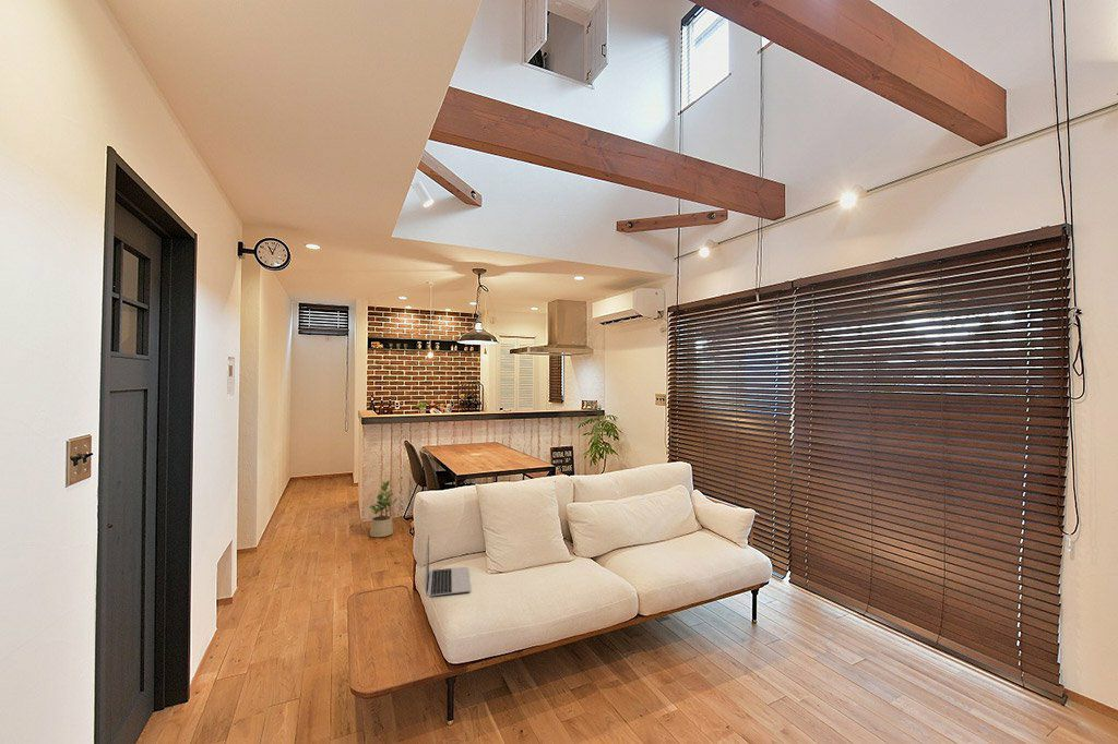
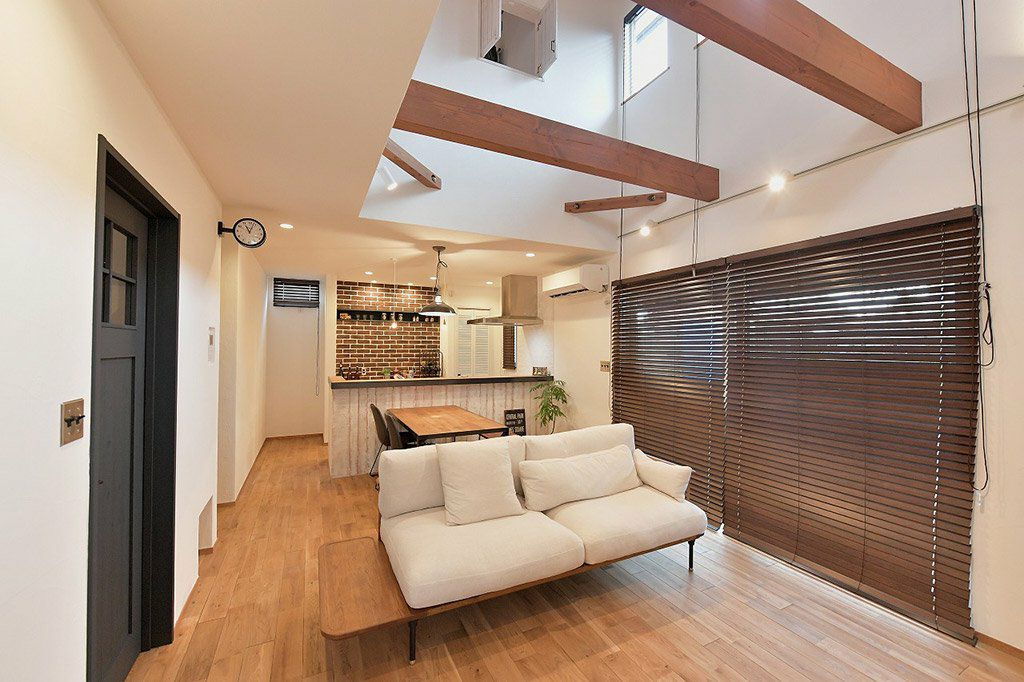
- potted plant (380, 506)
- laptop (448, 568)
